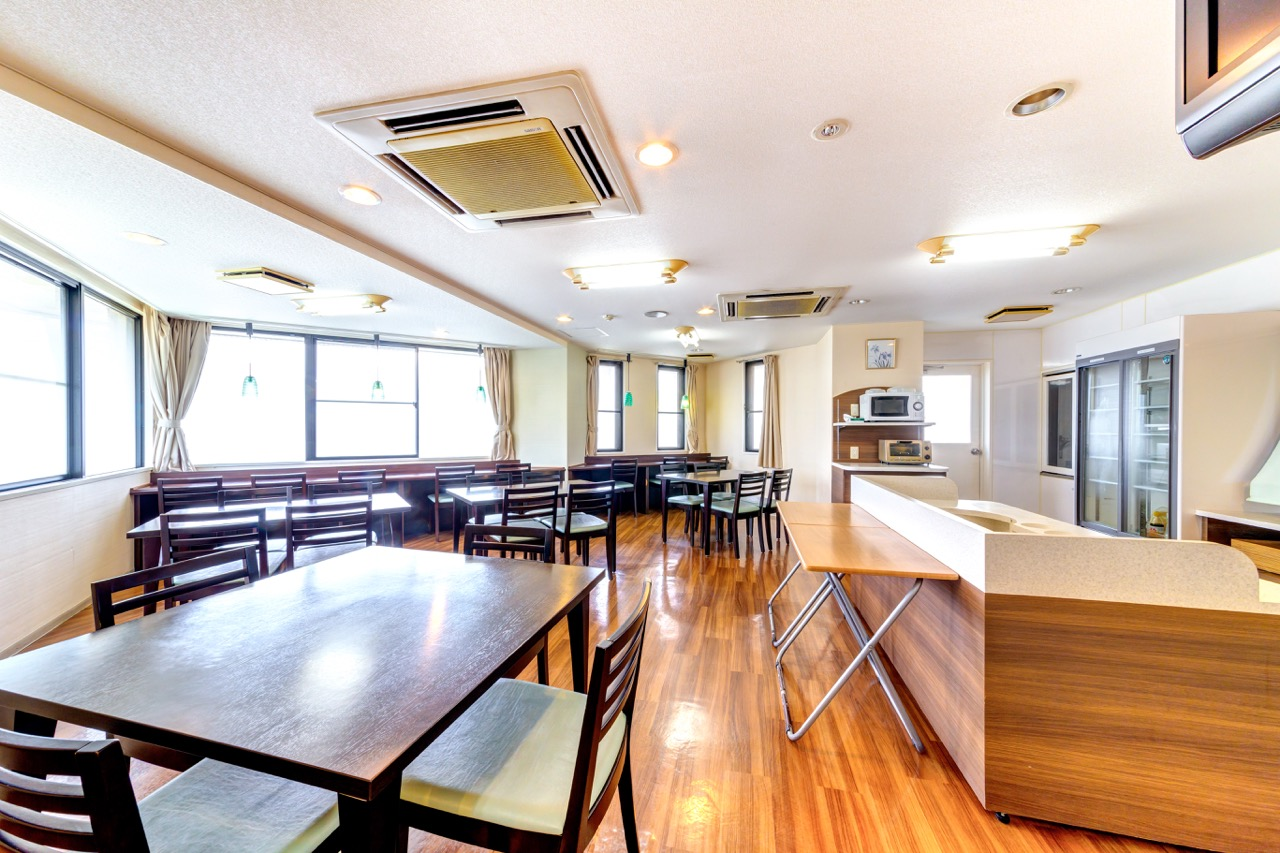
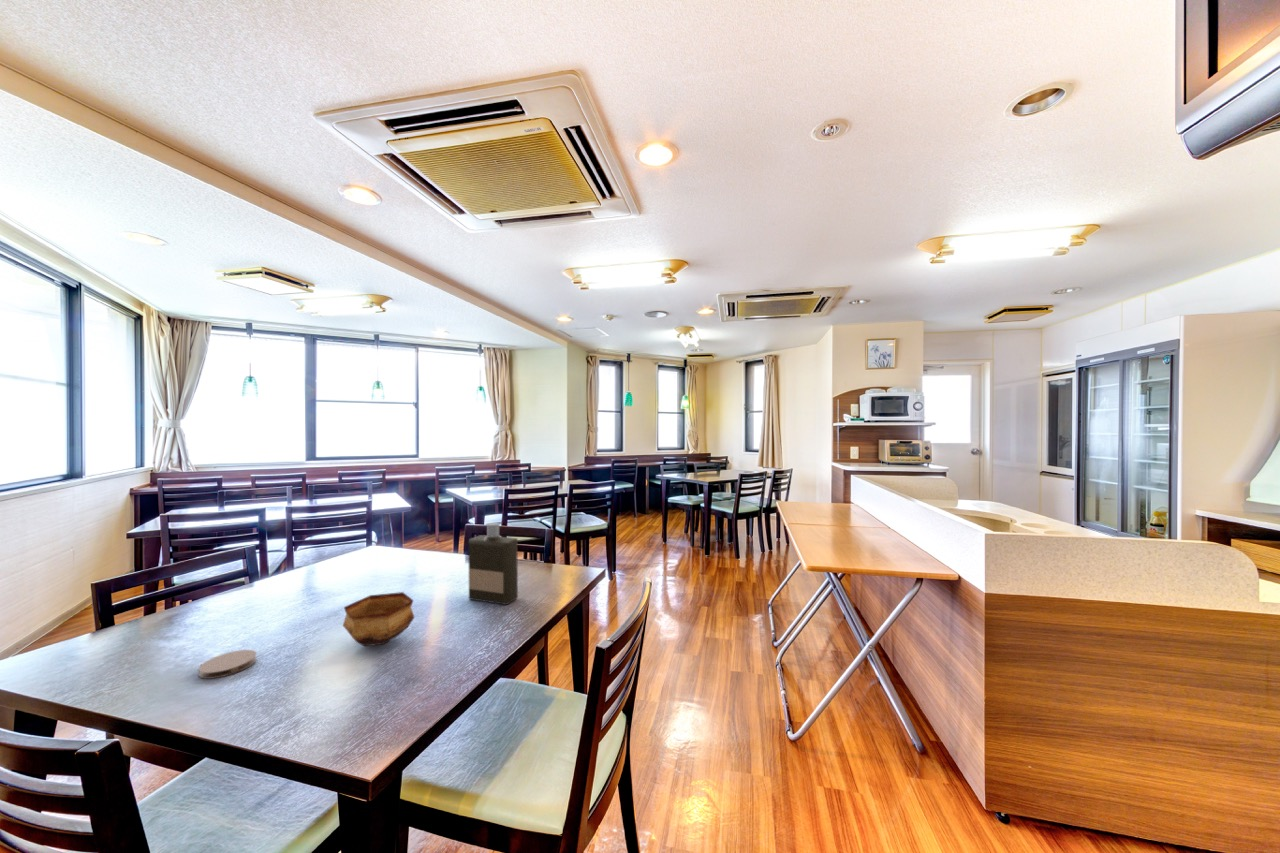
+ bowl (379, 622)
+ coaster (228, 663)
+ bottle (493, 561)
